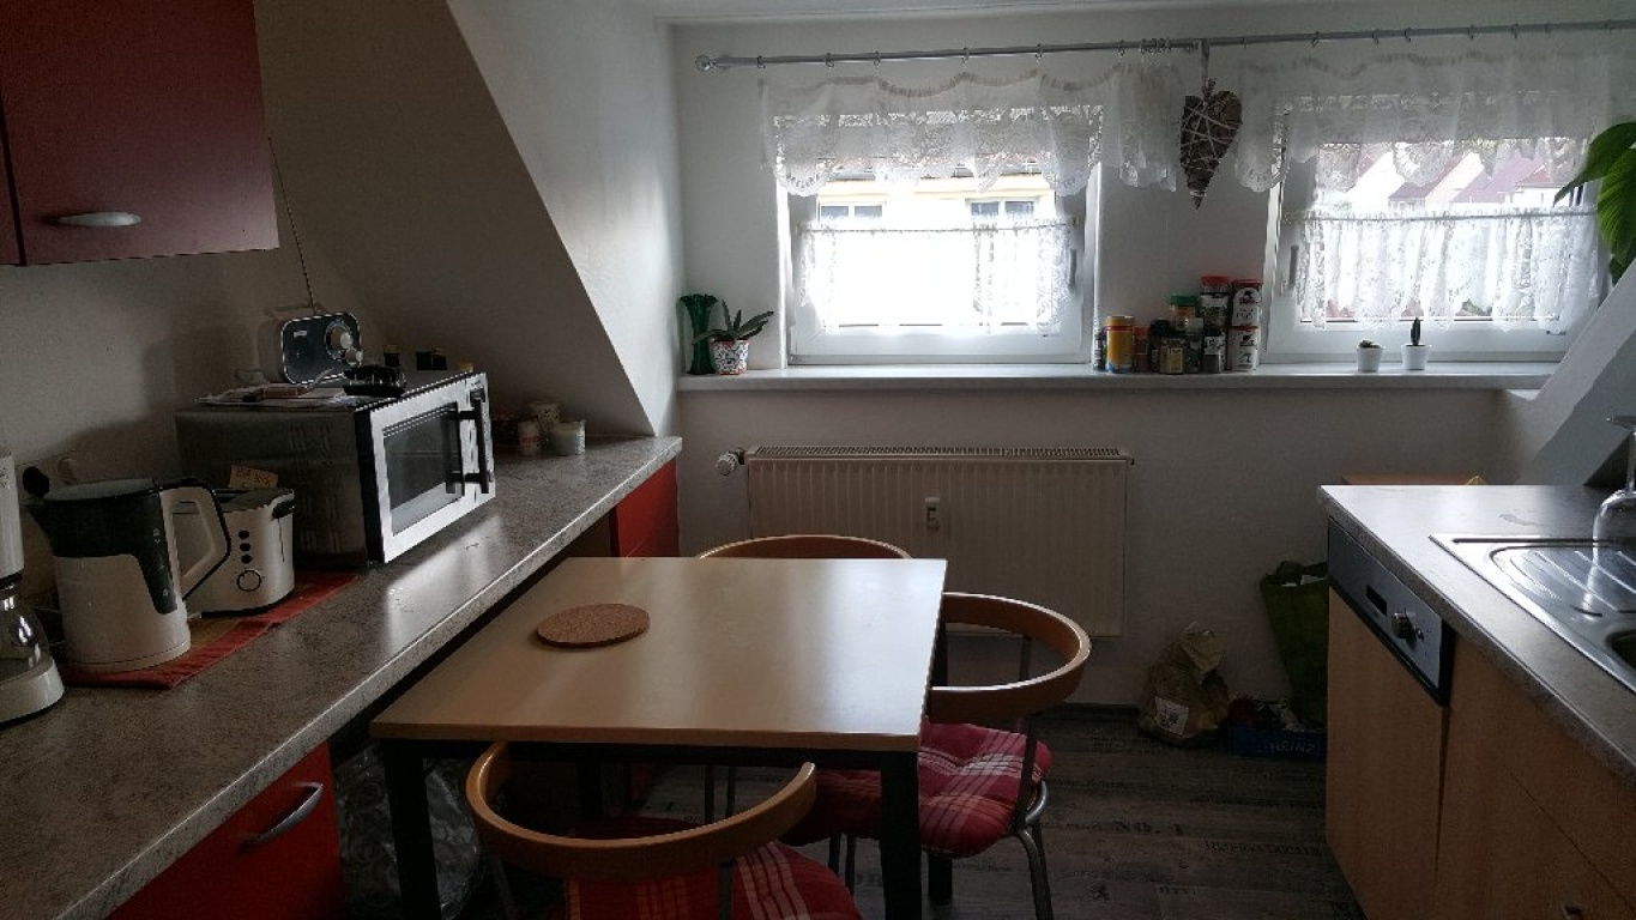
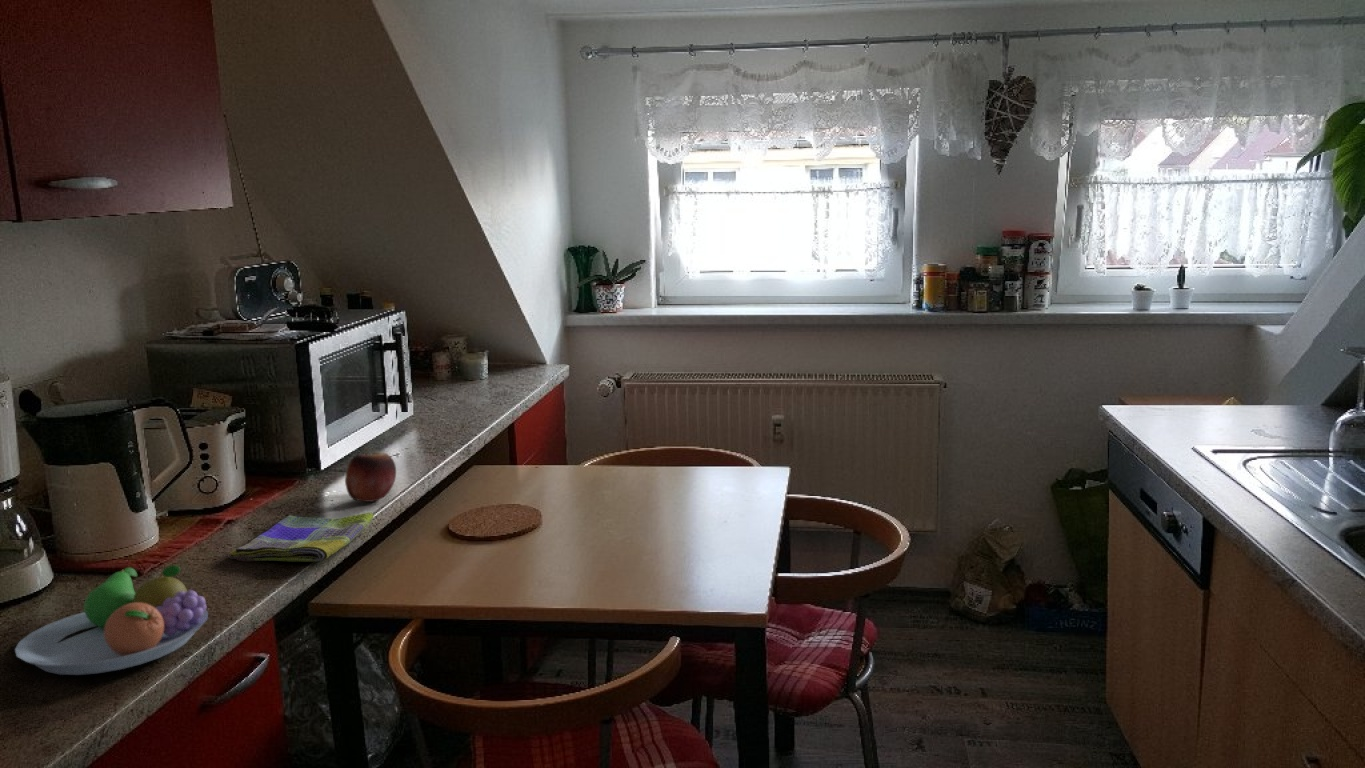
+ dish towel (305, 535)
+ apple (370, 476)
+ fruit bowl (118, 611)
